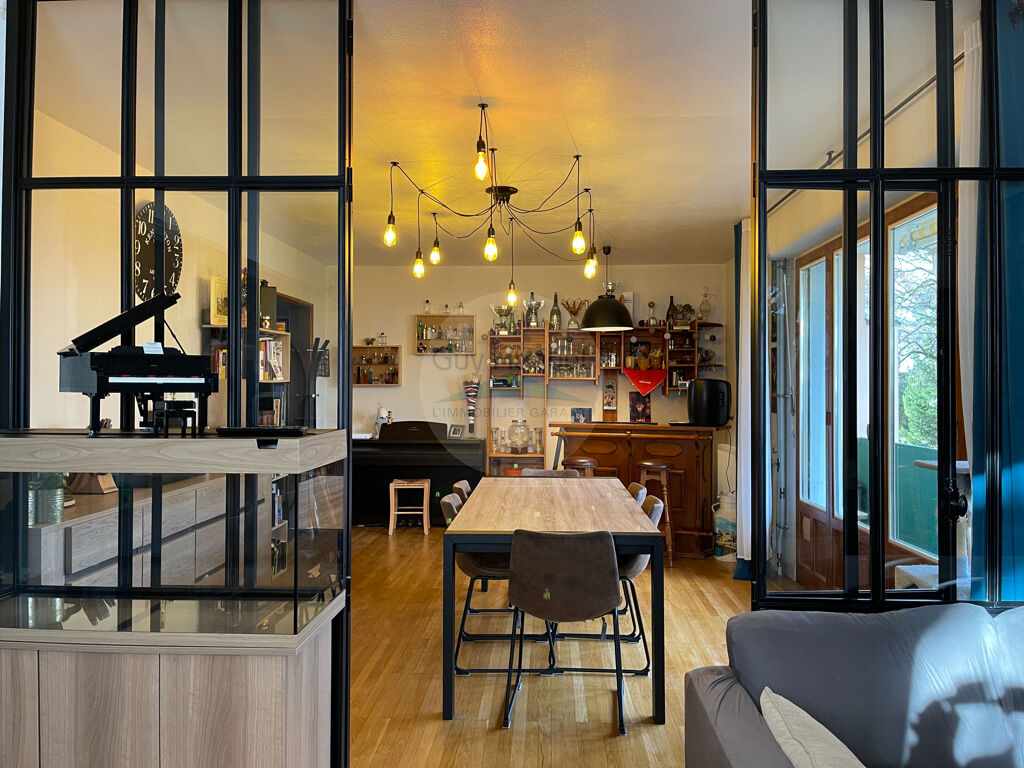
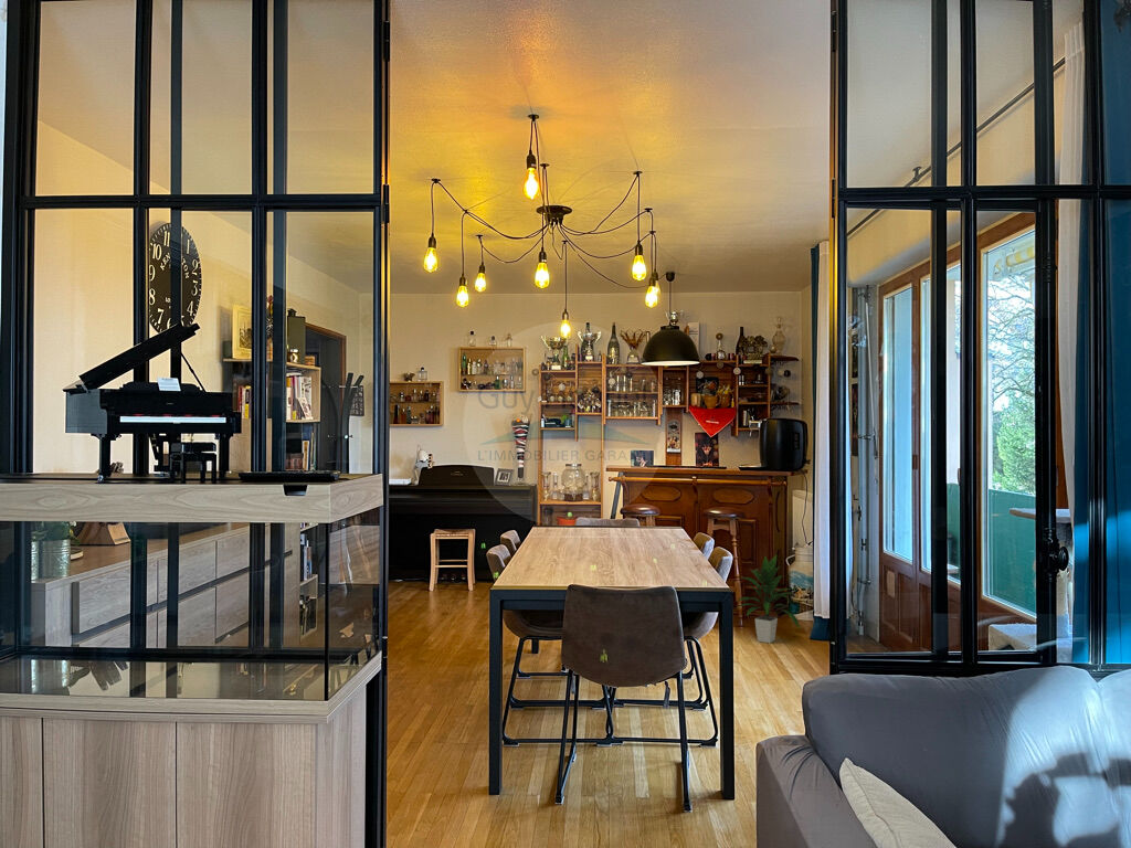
+ indoor plant (768, 598)
